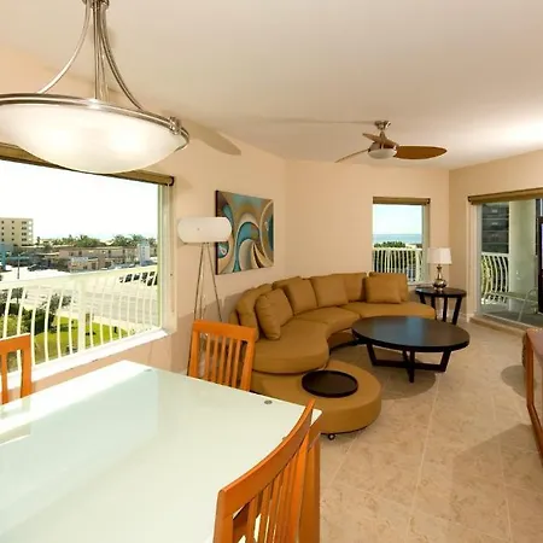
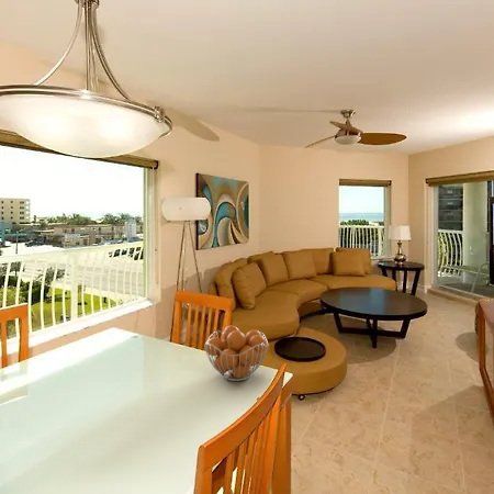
+ fruit basket (236, 351)
